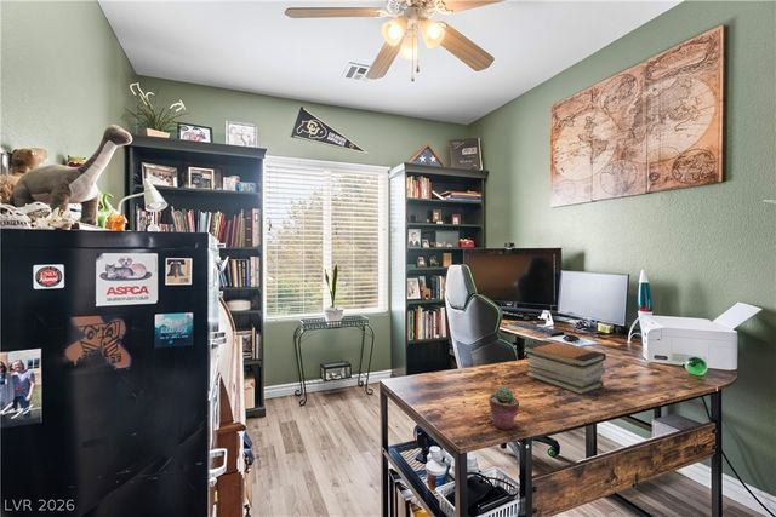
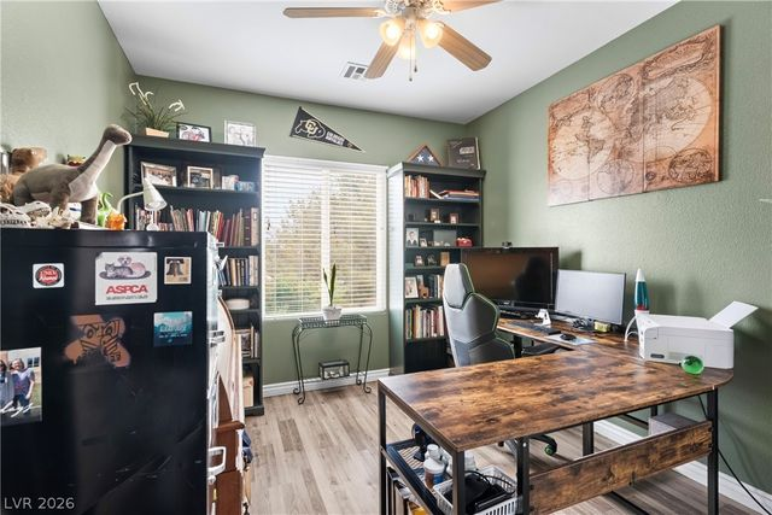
- potted succulent (503, 406)
- book stack (563, 364)
